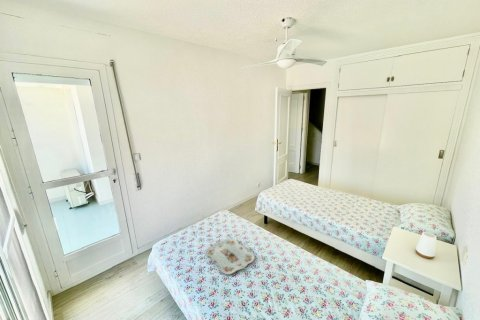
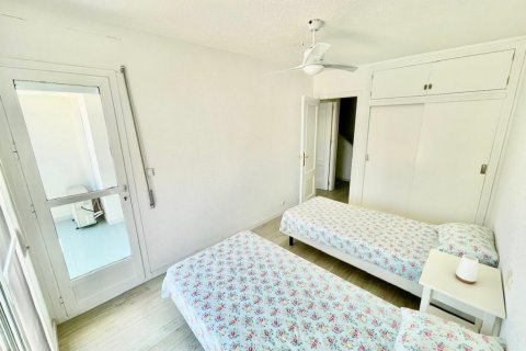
- serving tray (229, 254)
